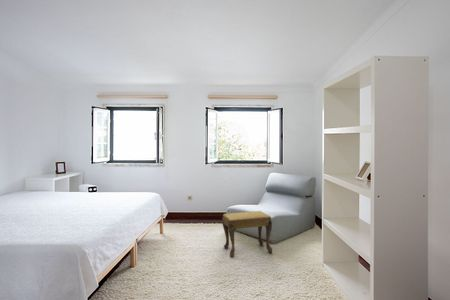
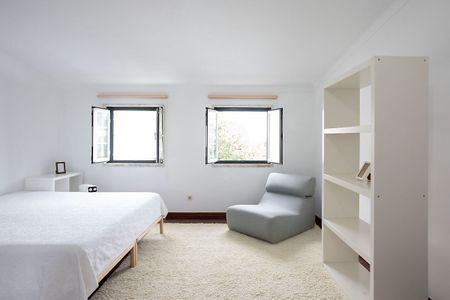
- footstool (246, 227)
